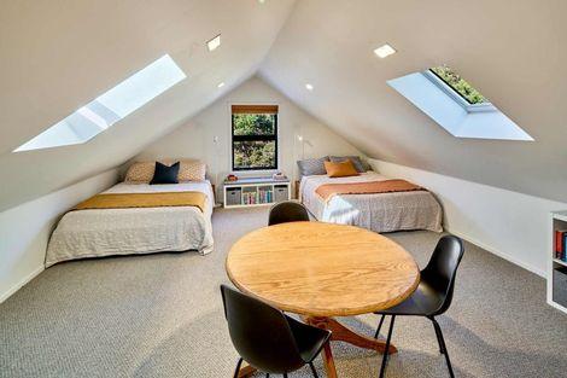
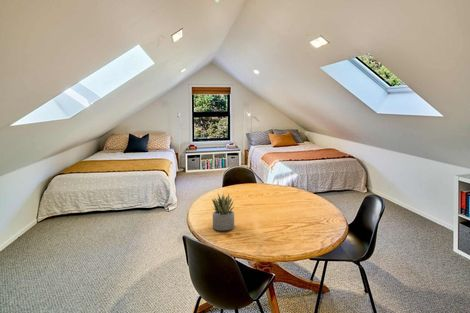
+ succulent plant (223, 210)
